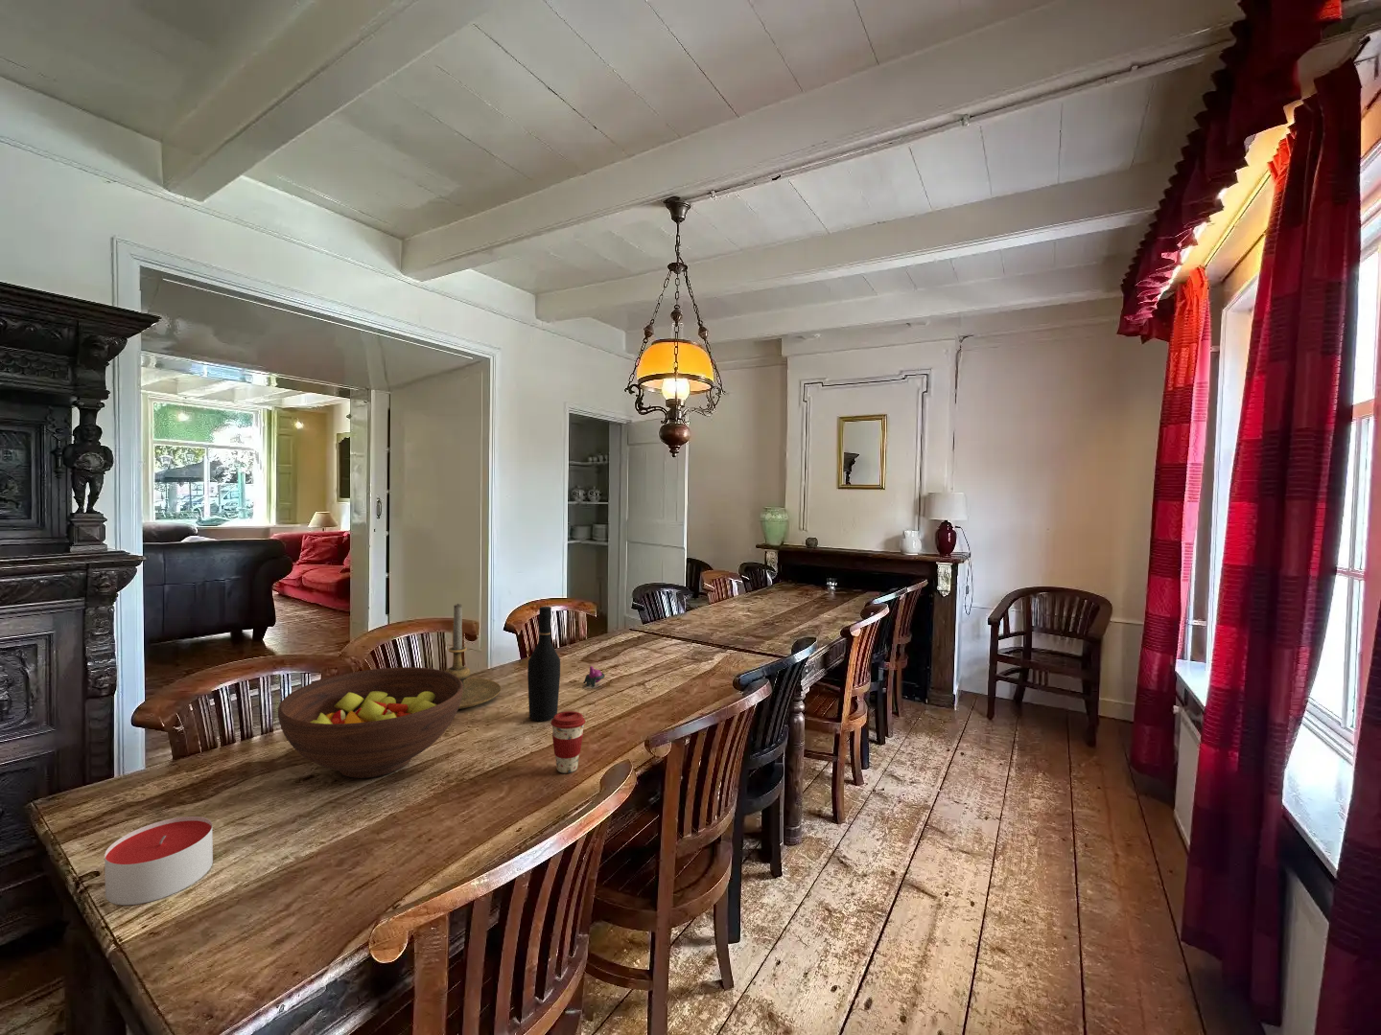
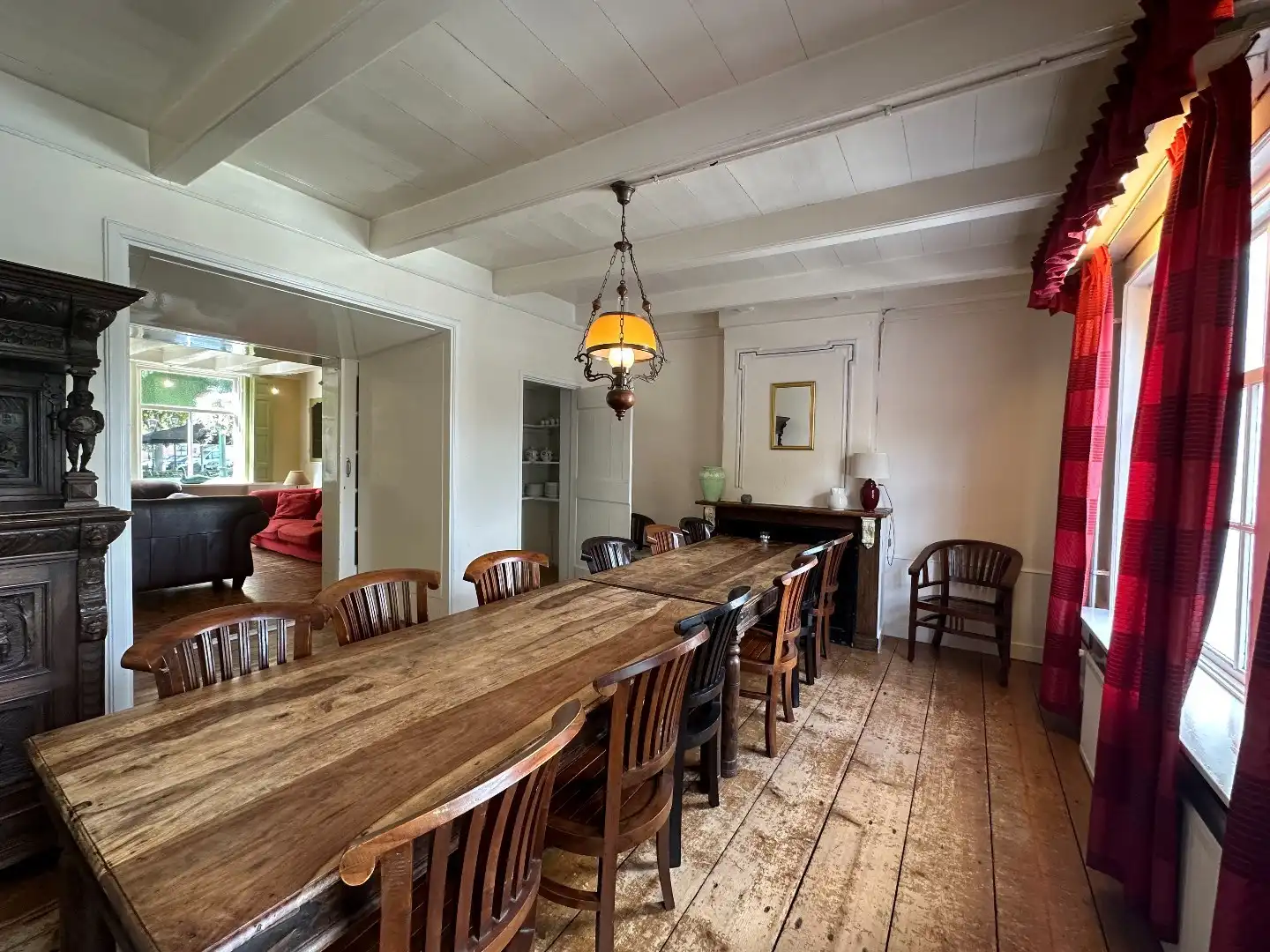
- flower (594, 675)
- wine bottle (544, 662)
- candle (161, 856)
- coffee cup (568, 741)
- candle holder (458, 650)
- fruit bowl (376, 728)
